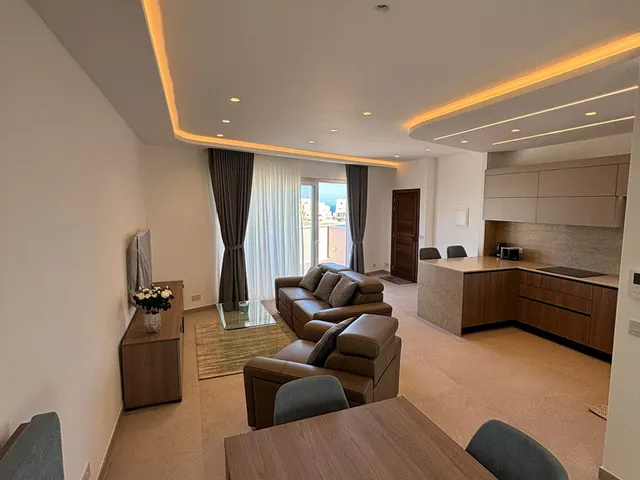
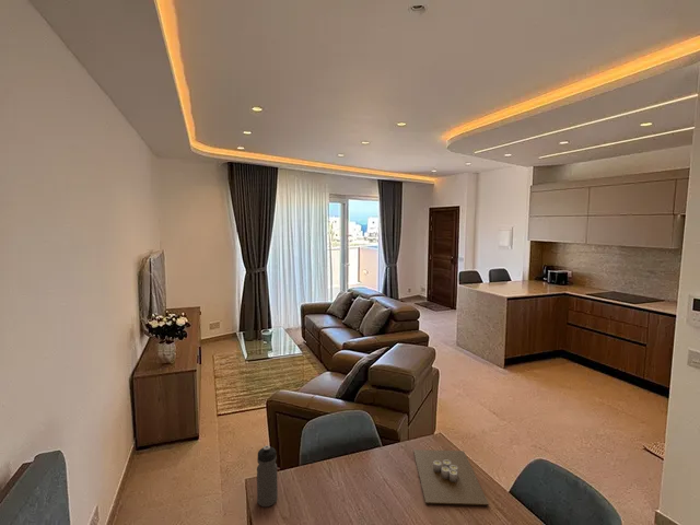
+ water bottle (267, 474)
+ candle (446, 469)
